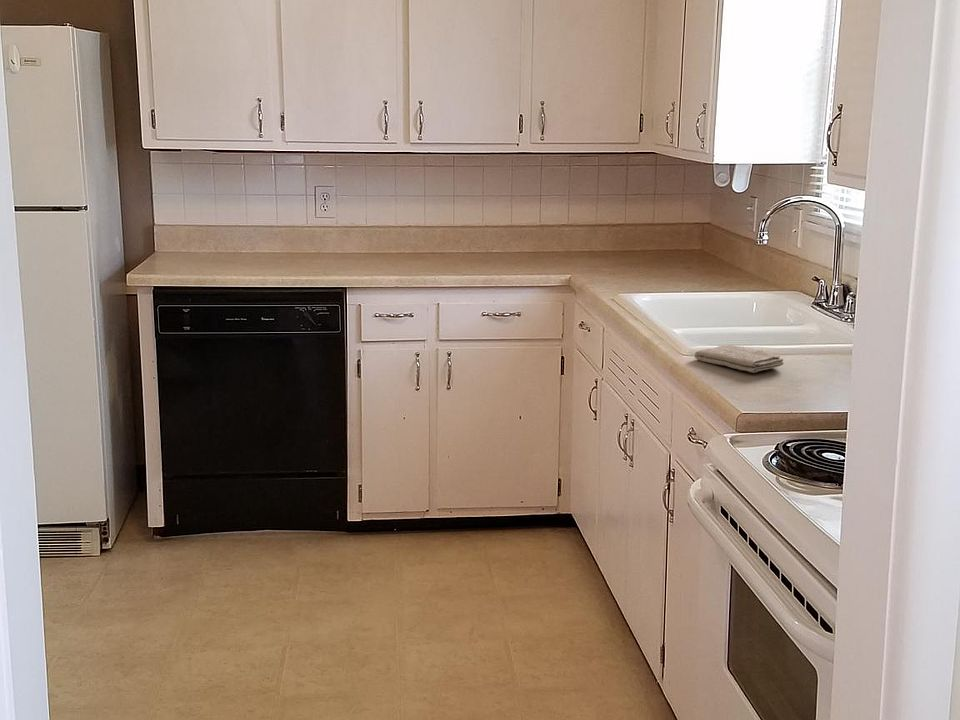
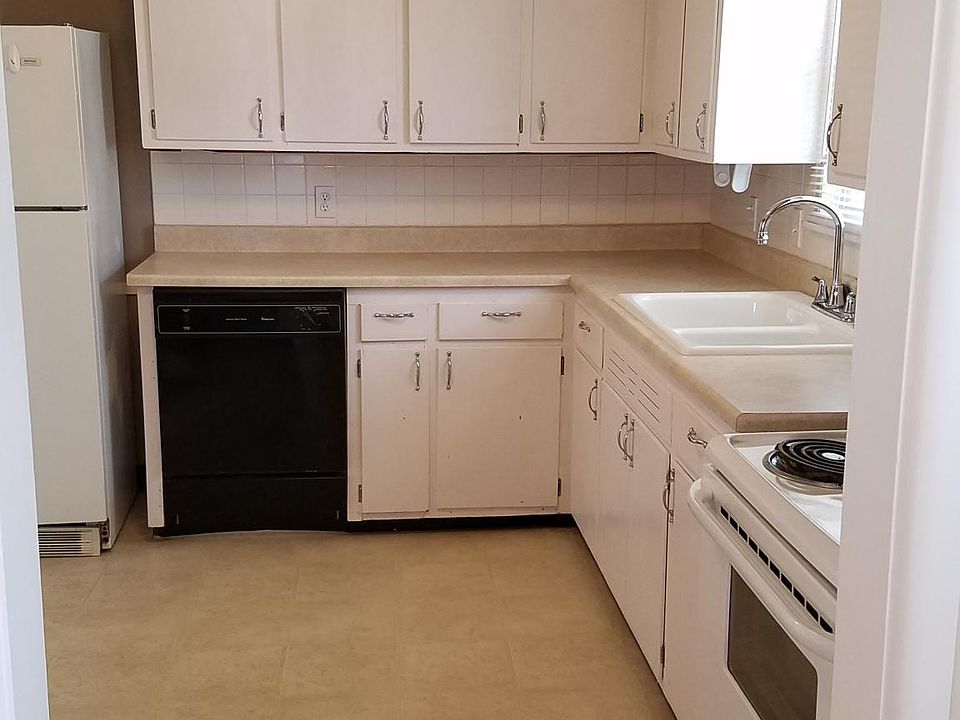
- washcloth (738, 357)
